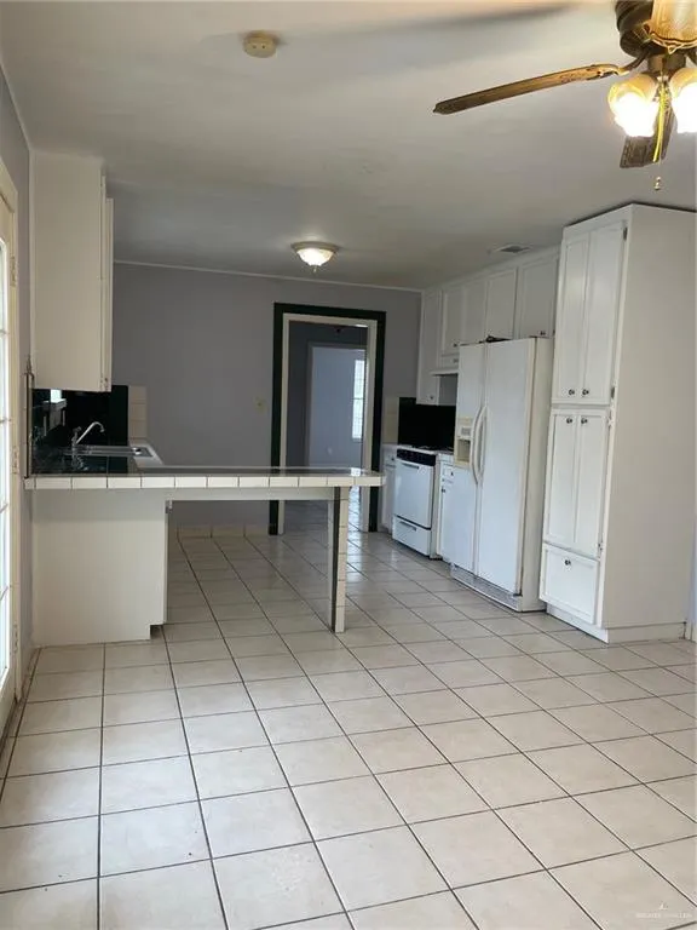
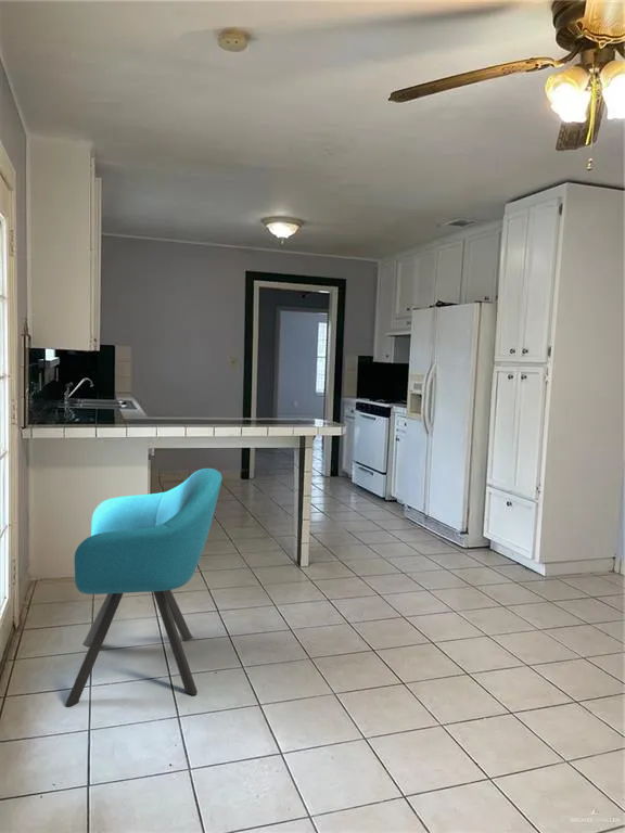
+ chair (149, 569)
